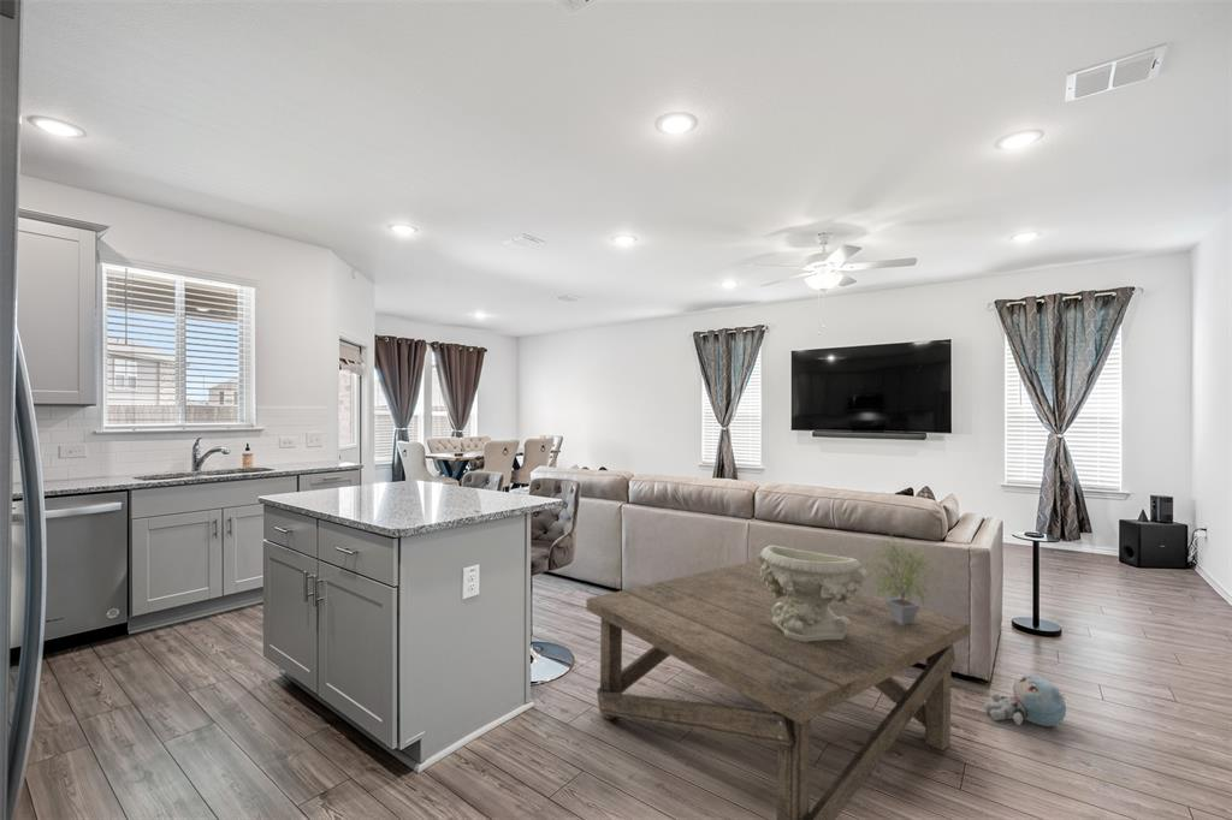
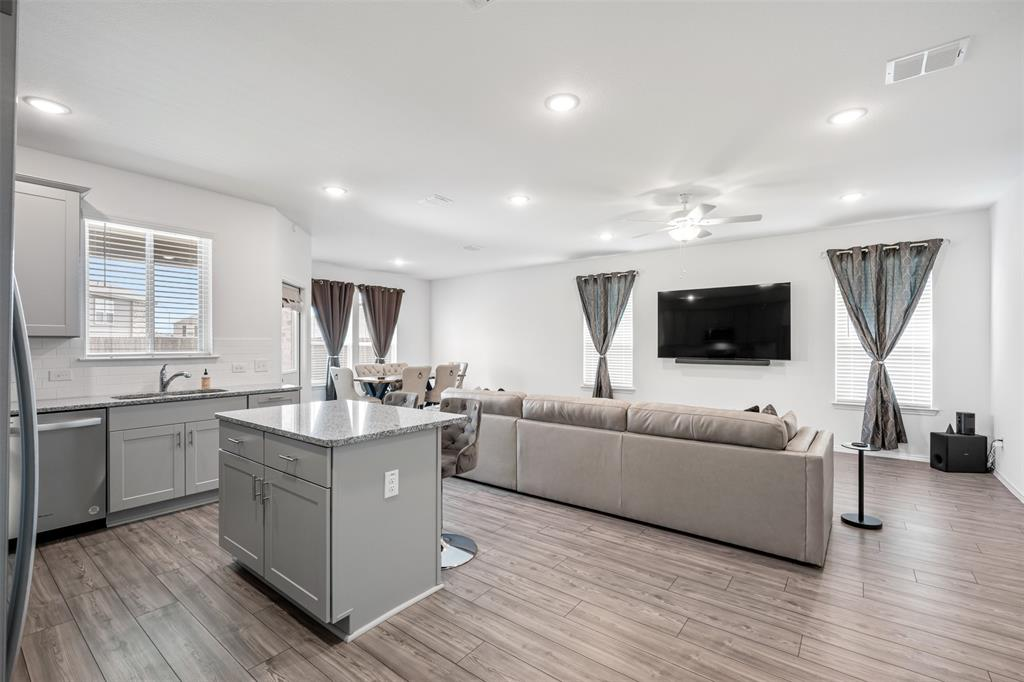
- decorative bowl (800, 590)
- potted plant (902, 578)
- coffee table (768, 669)
- plush toy (1024, 699)
